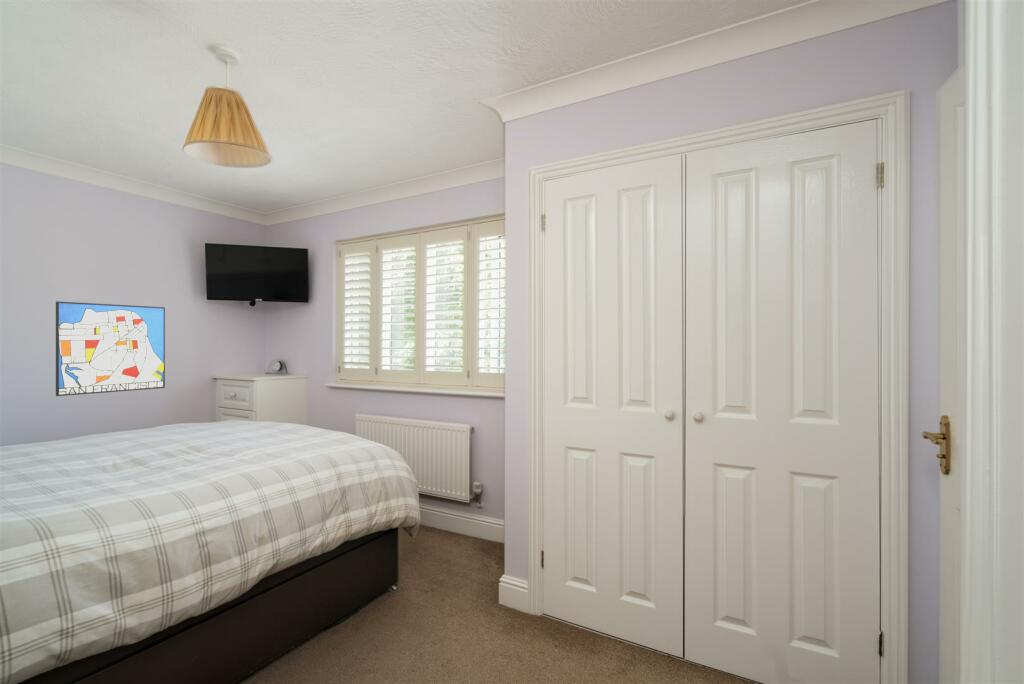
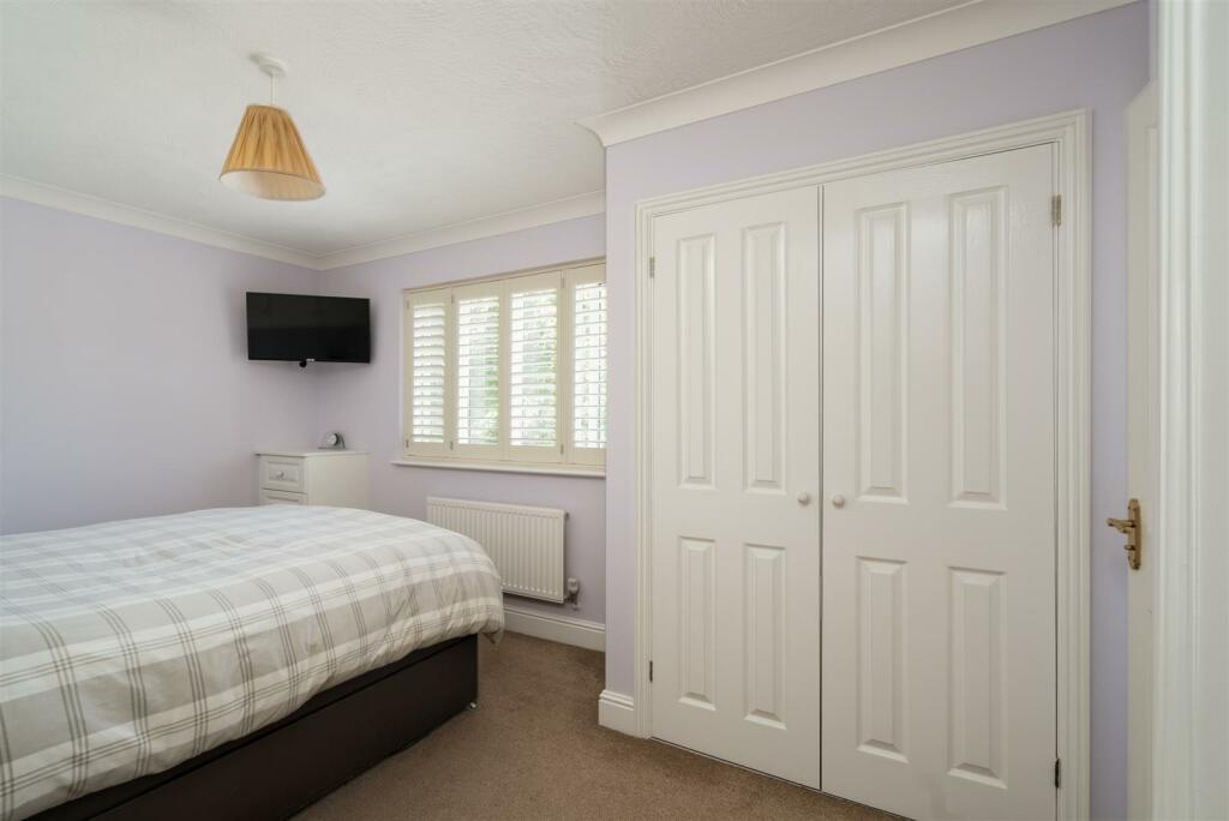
- wall art (114, 348)
